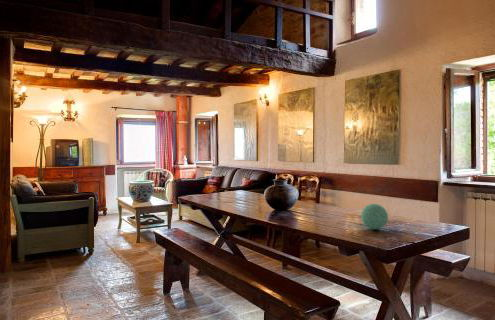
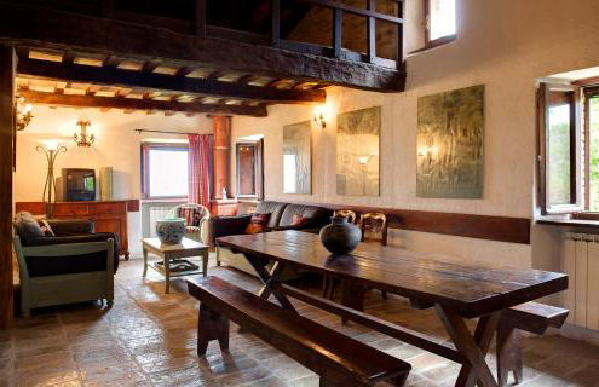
- decorative ball (374, 216)
